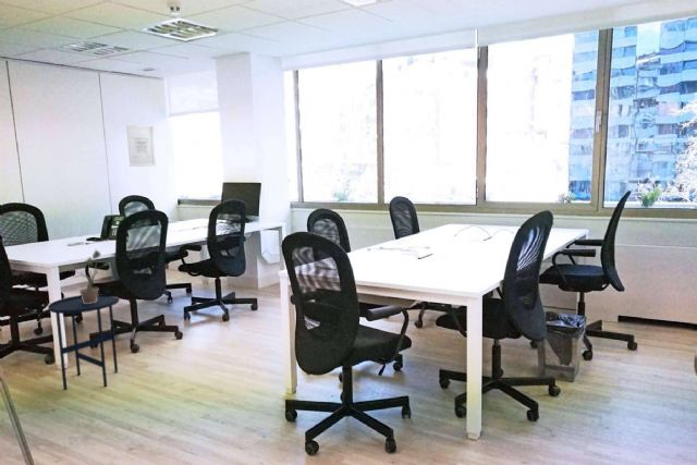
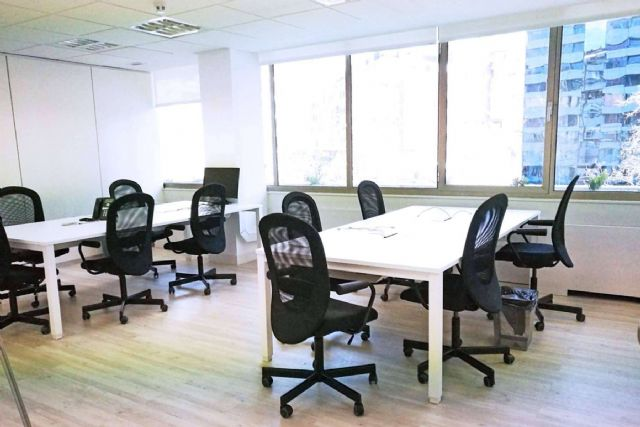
- wall art (142, 146)
- side table (88, 341)
- potted plant (87, 277)
